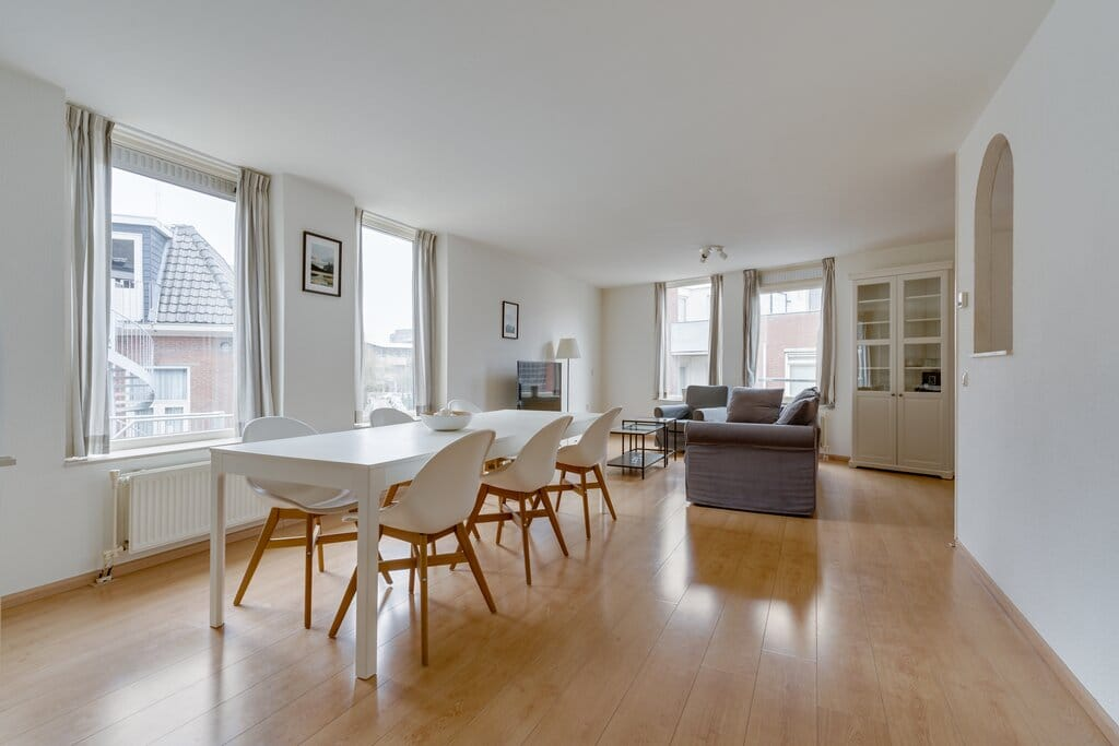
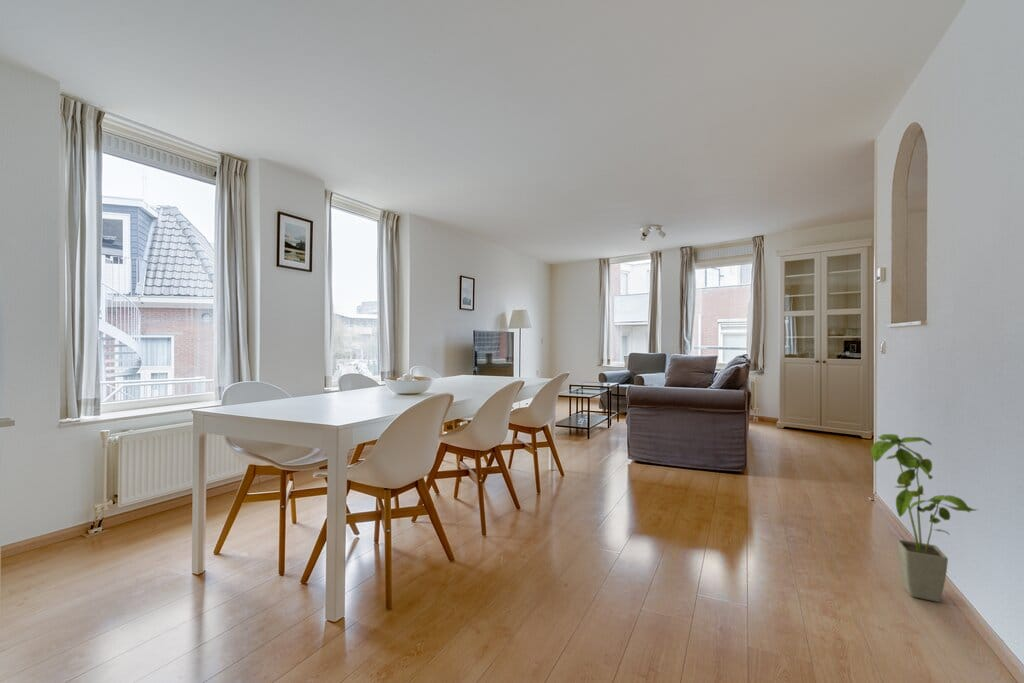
+ house plant (918, 518)
